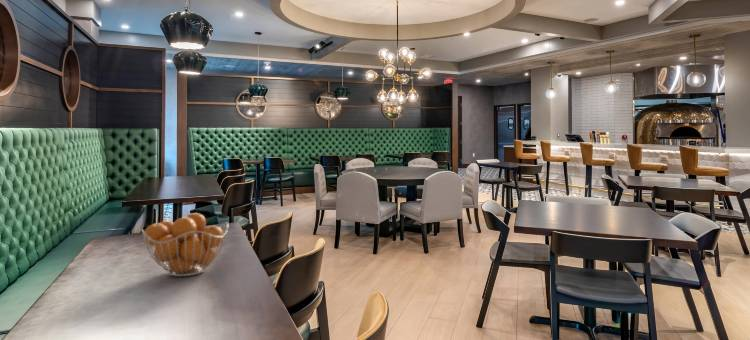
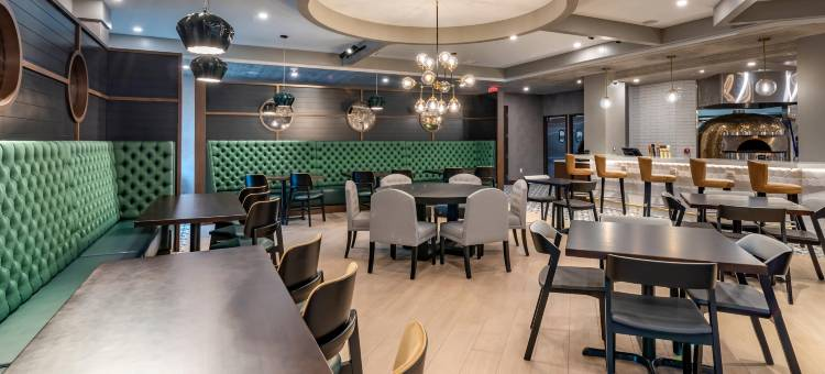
- fruit basket (187, 243)
